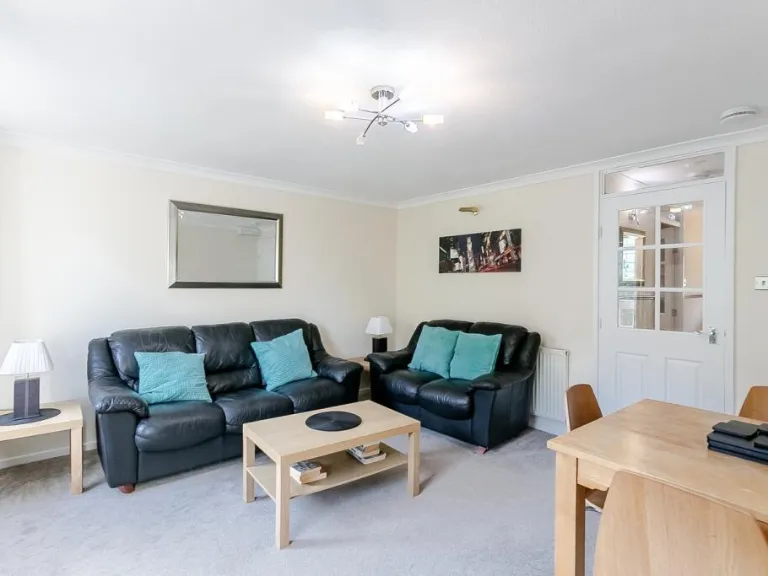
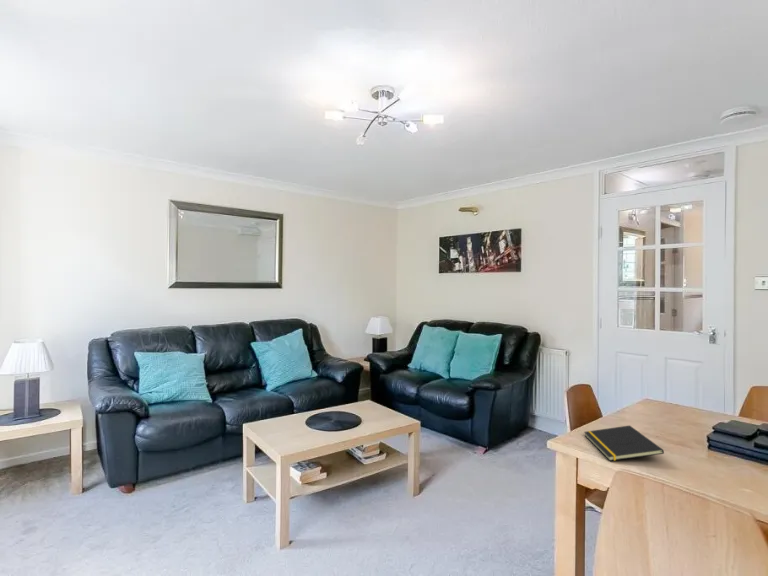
+ notepad (620, 441)
